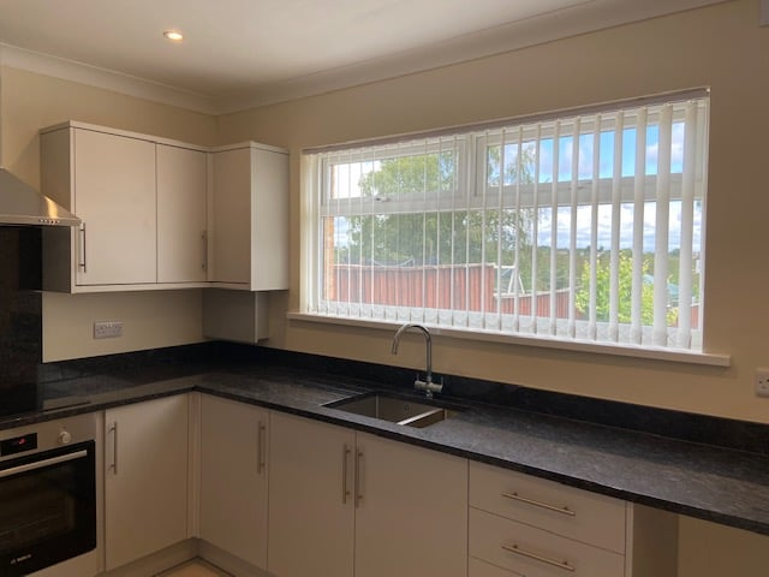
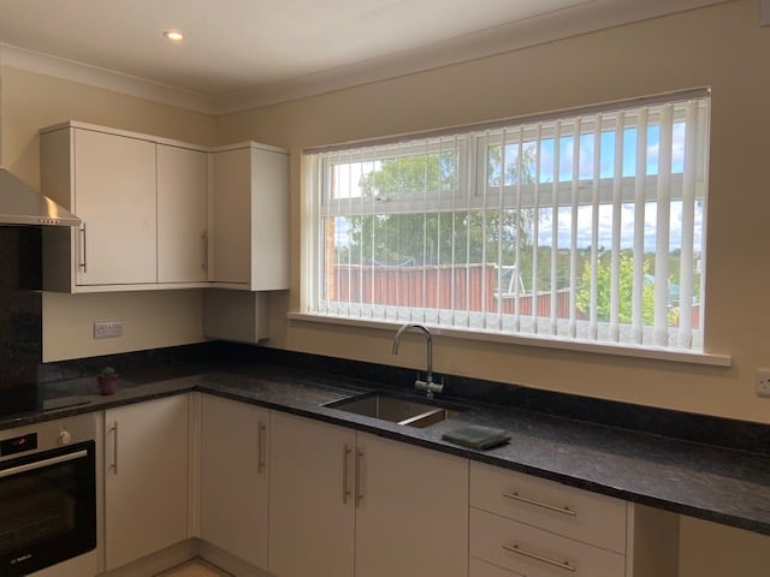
+ potted succulent (107, 380)
+ dish towel (476, 435)
